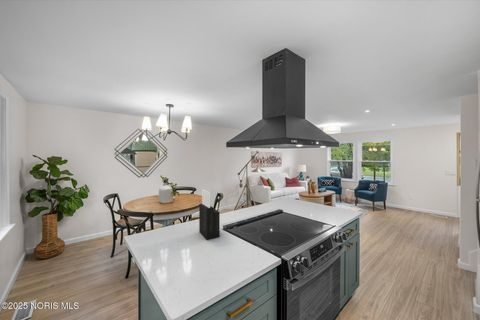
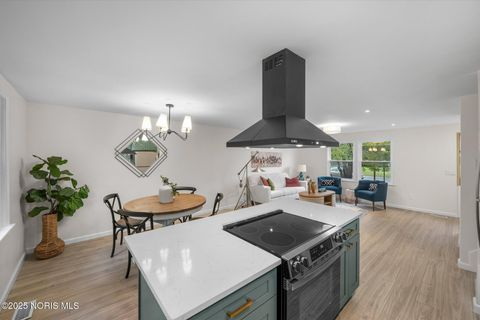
- knife block (210, 212)
